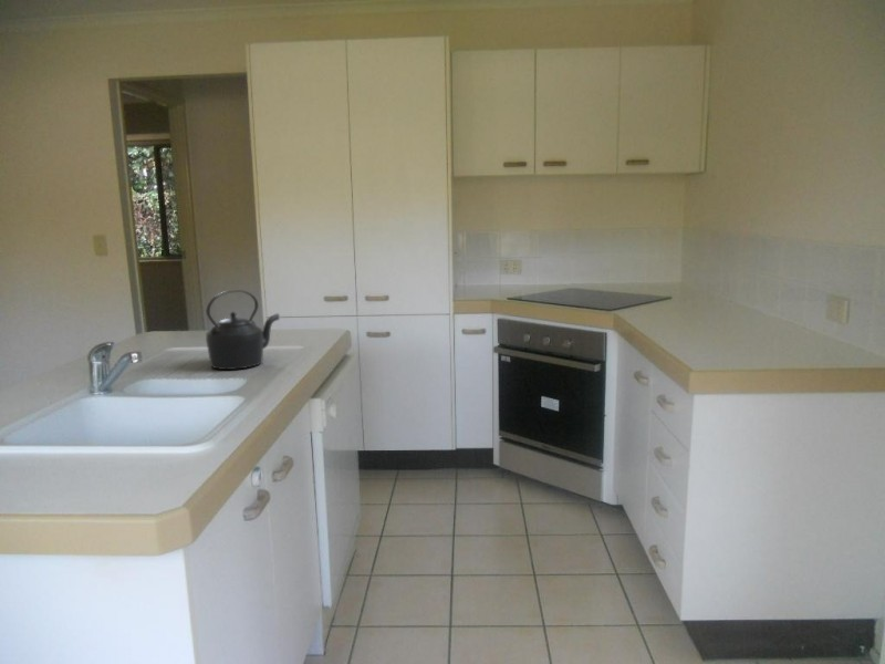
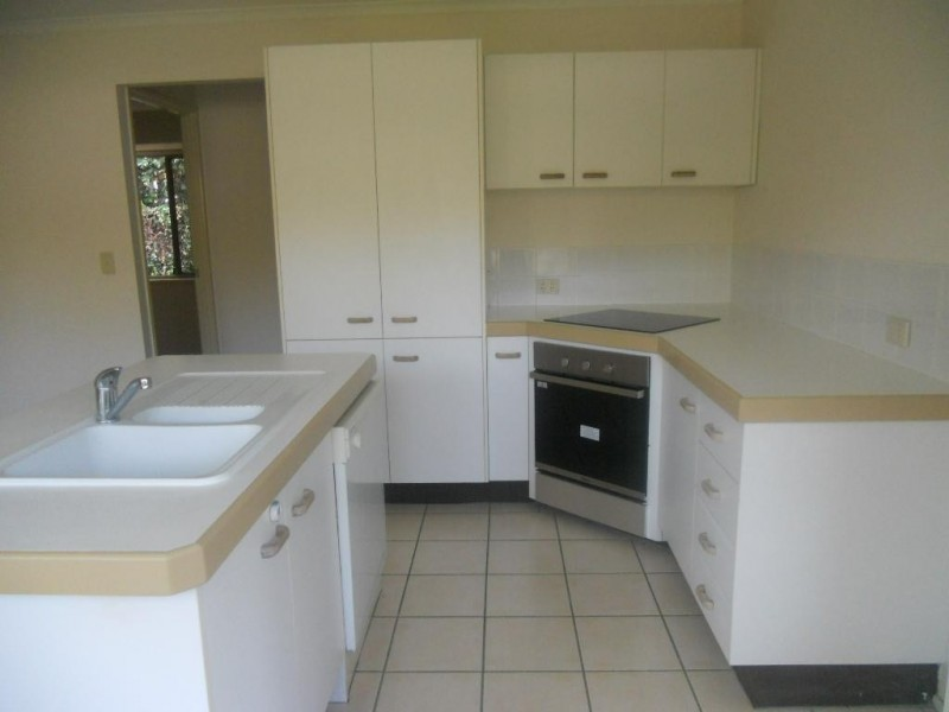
- kettle (246, 325)
